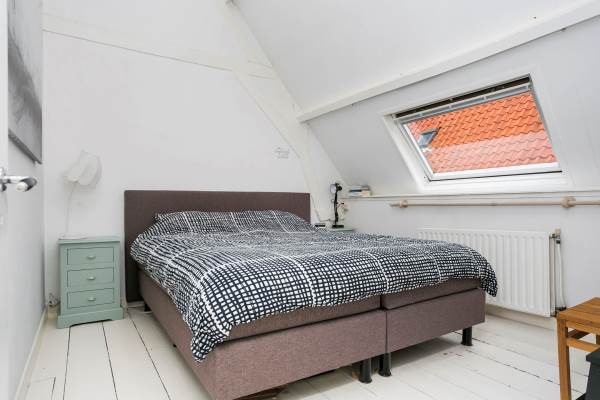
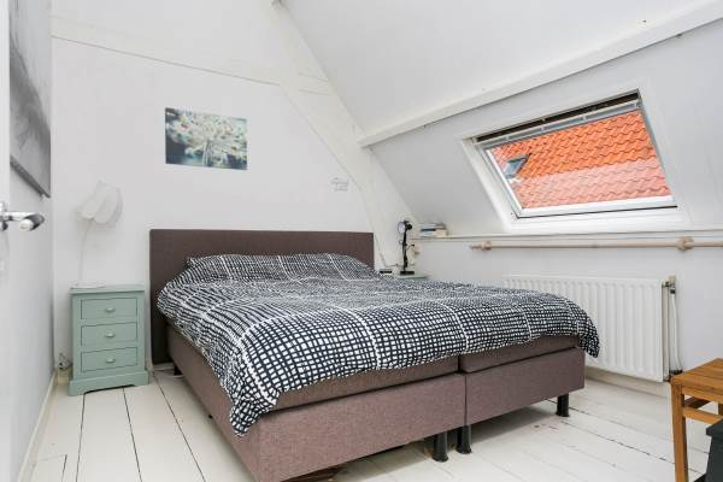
+ wall art (207, 140)
